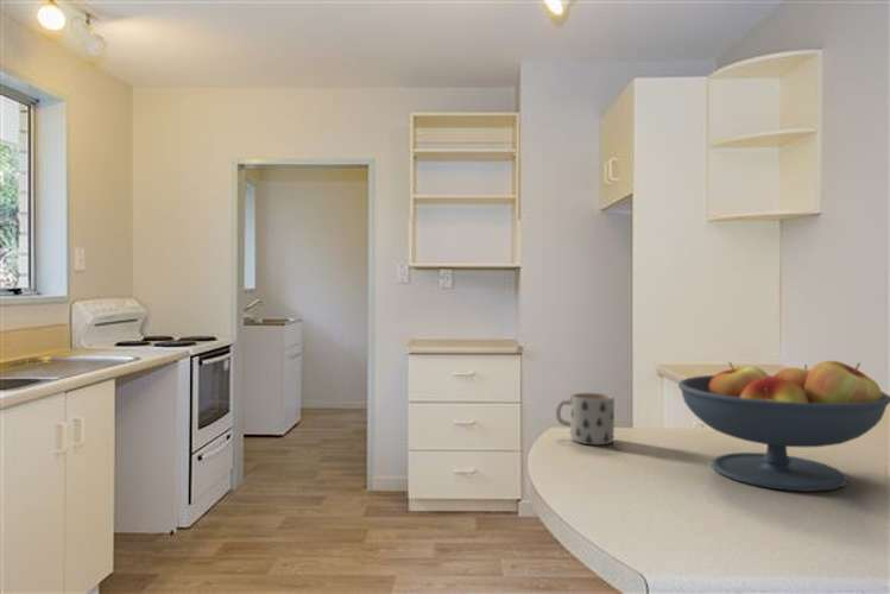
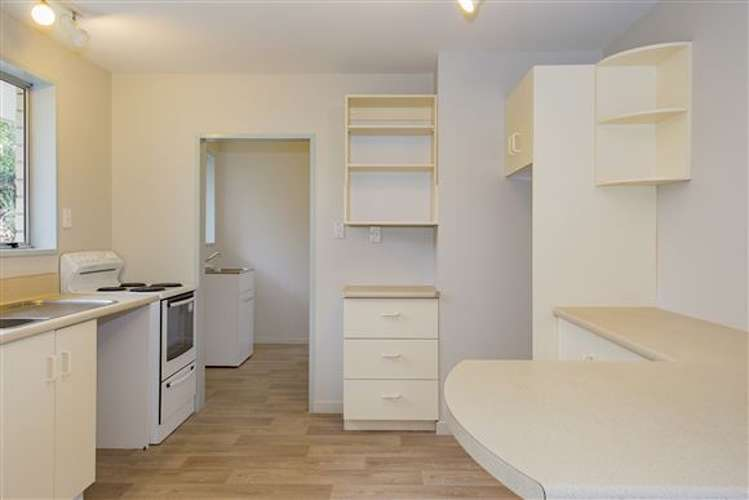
- mug (583, 417)
- fruit bowl (777, 415)
